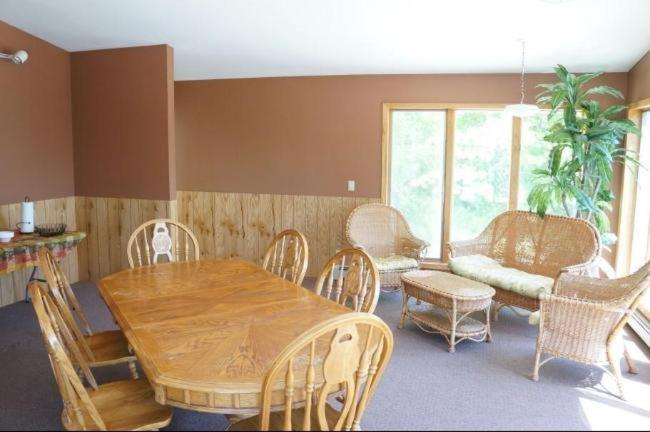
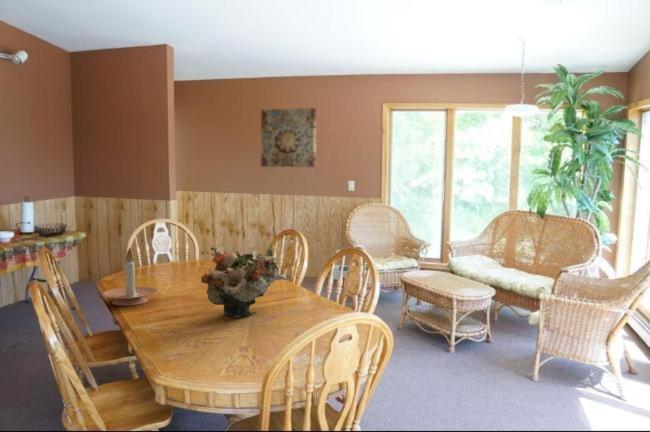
+ flower arrangement (240, 281)
+ candle holder (130, 274)
+ wall art (288, 138)
